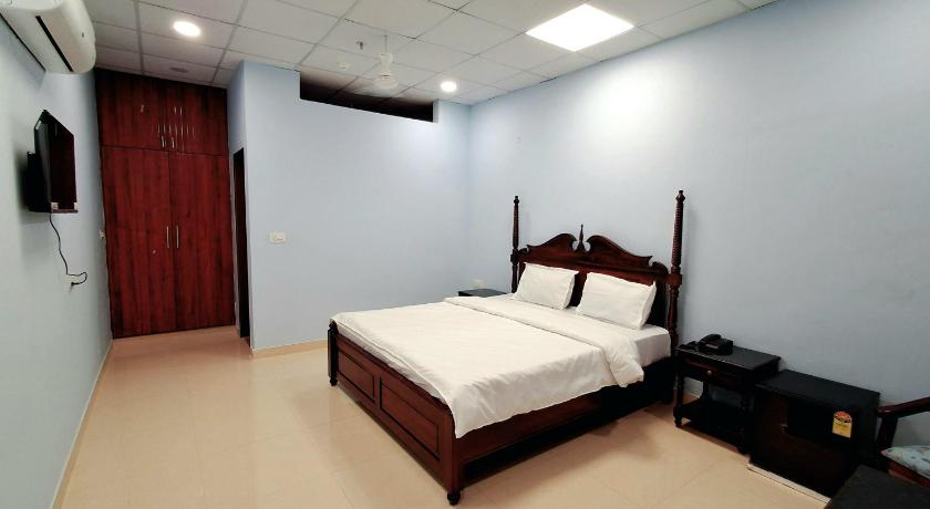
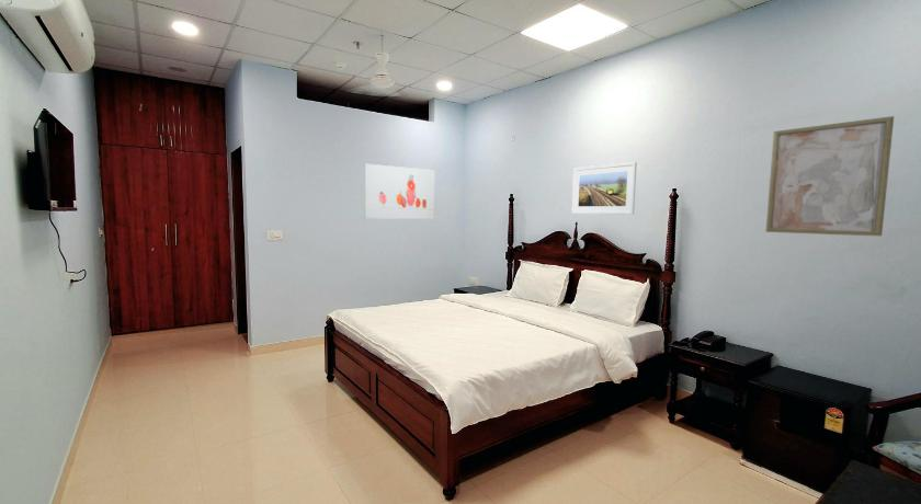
+ wall art (400, 193)
+ wall art (823, 180)
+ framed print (601, 190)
